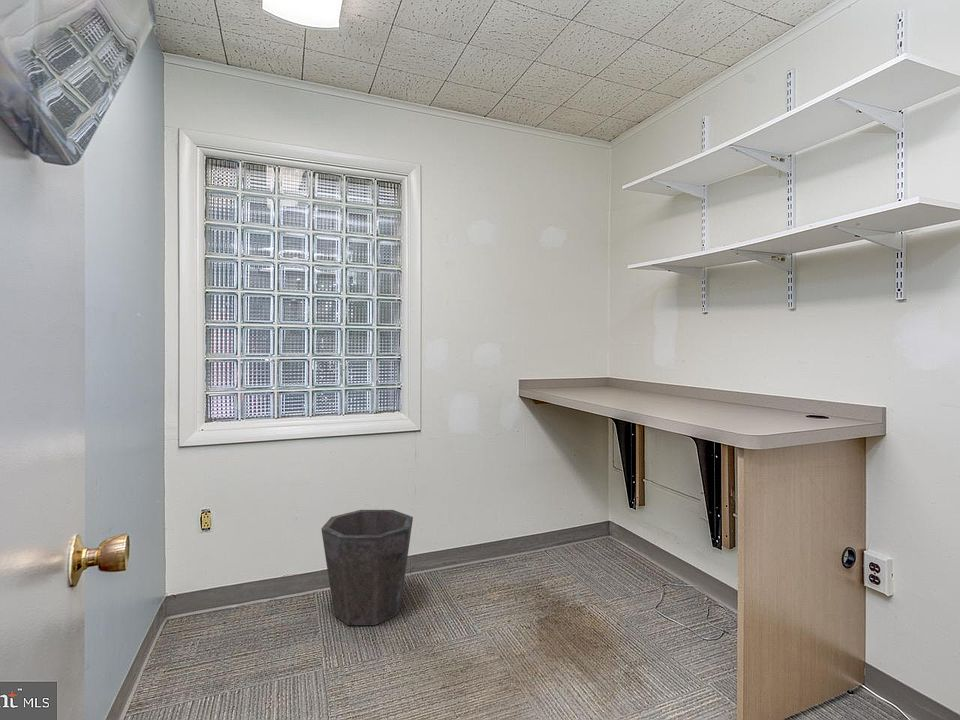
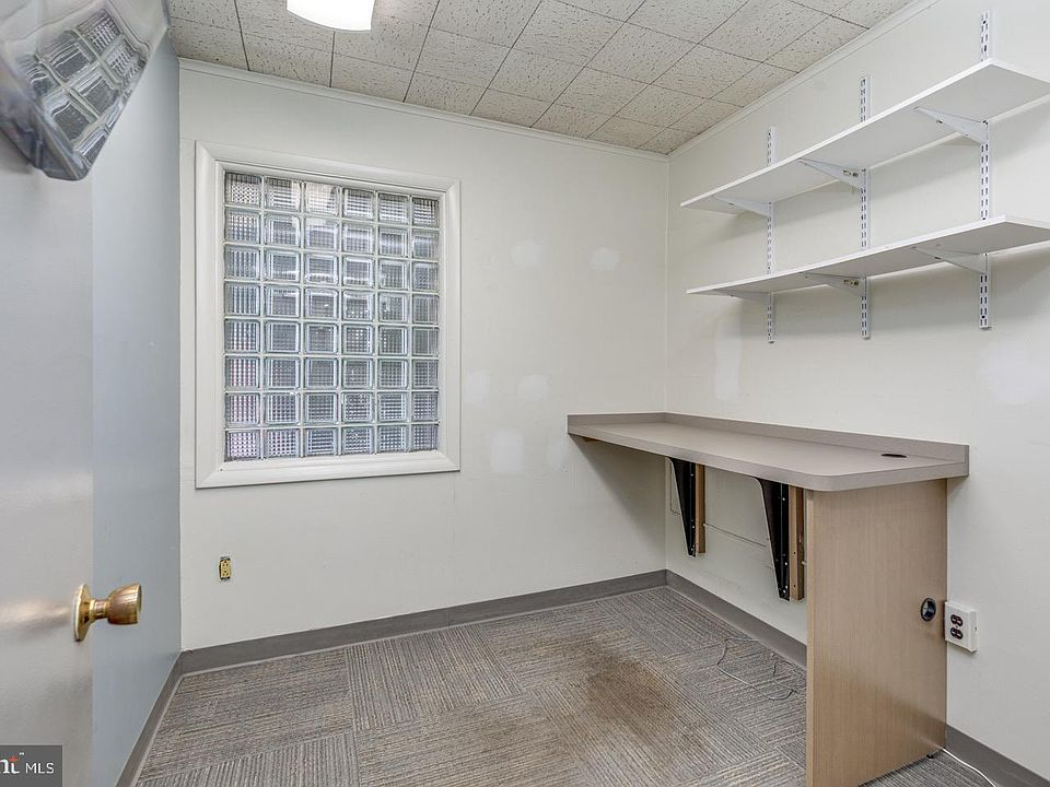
- waste bin (368, 565)
